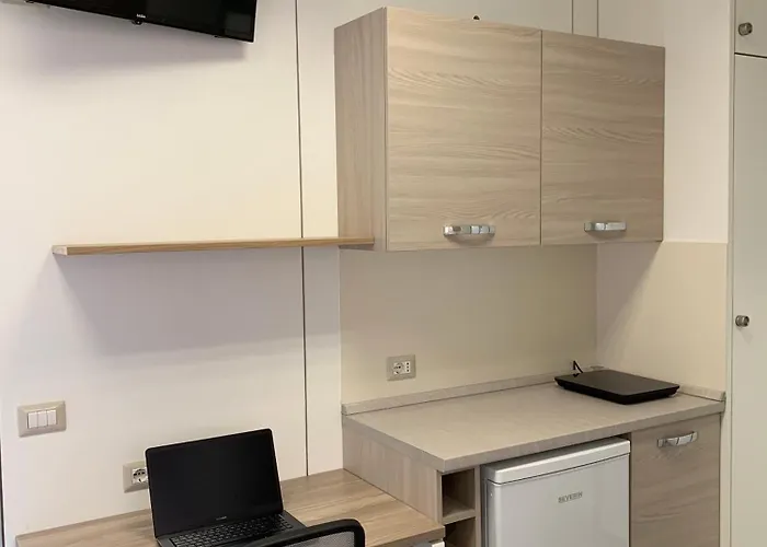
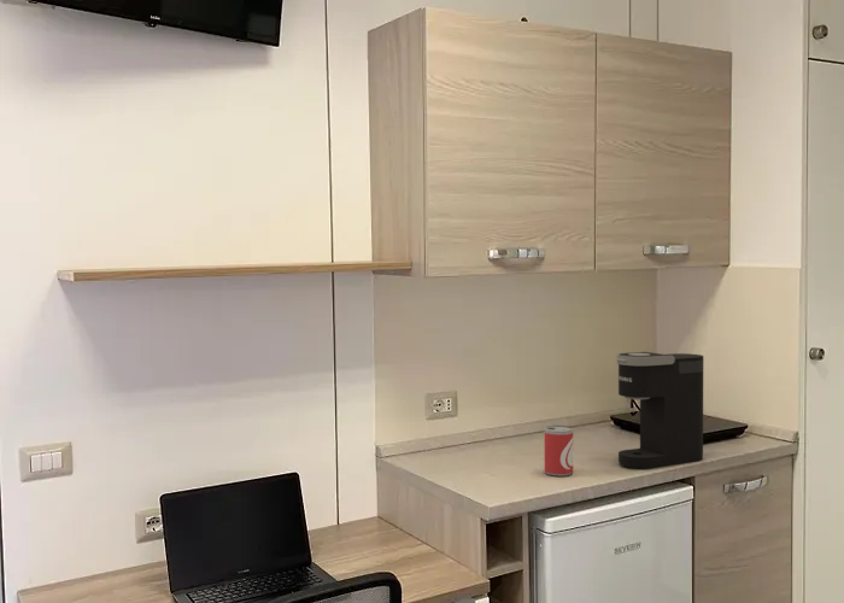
+ beer can (558, 450)
+ coffee maker (660, 406)
